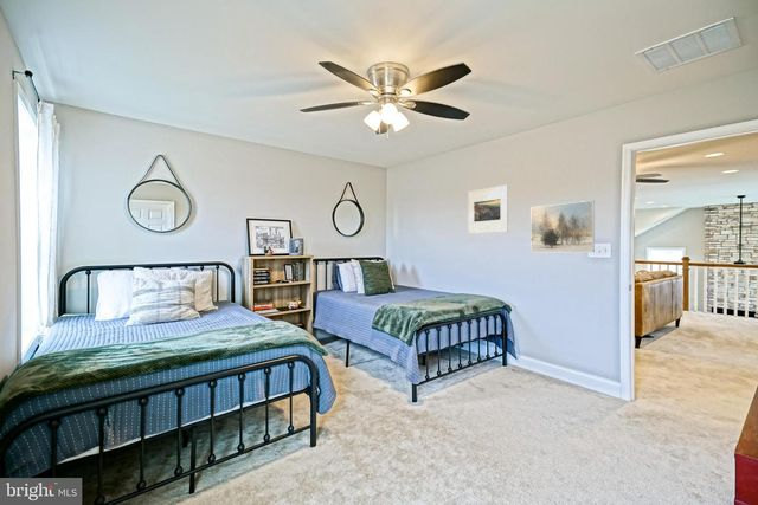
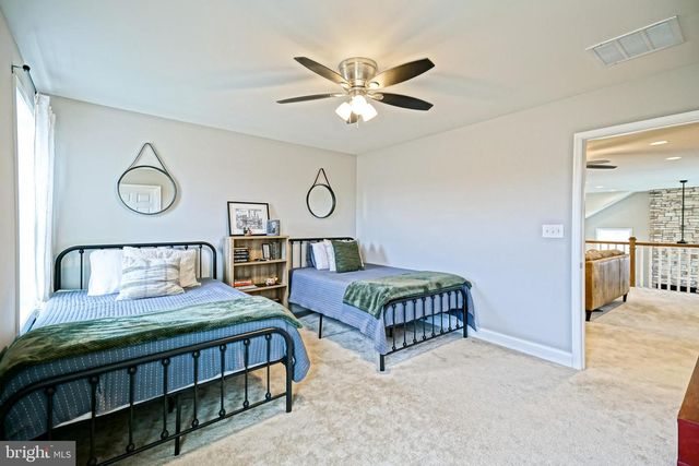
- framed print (560, 227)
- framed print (487, 211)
